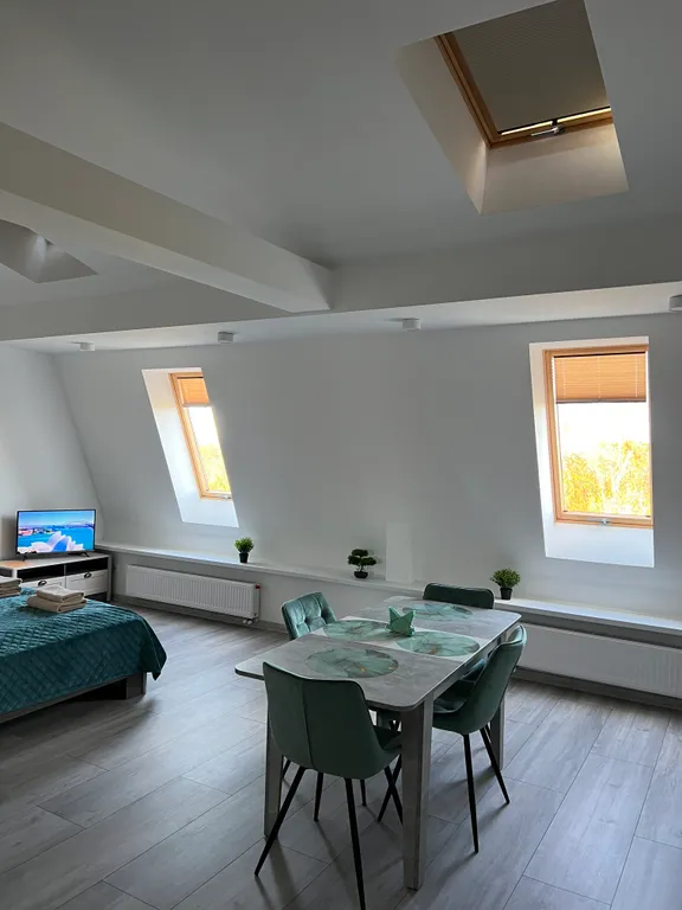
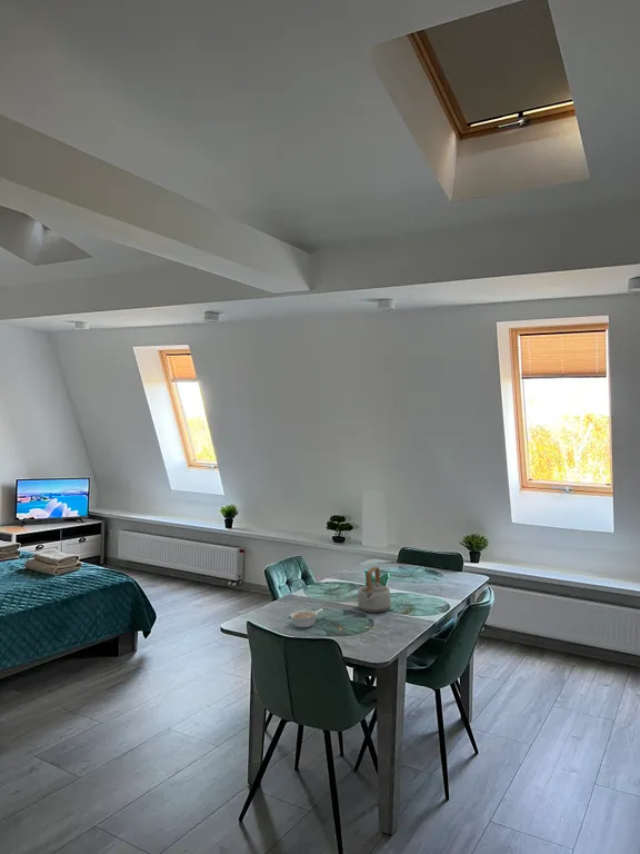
+ teapot (372, 589)
+ legume (304, 617)
